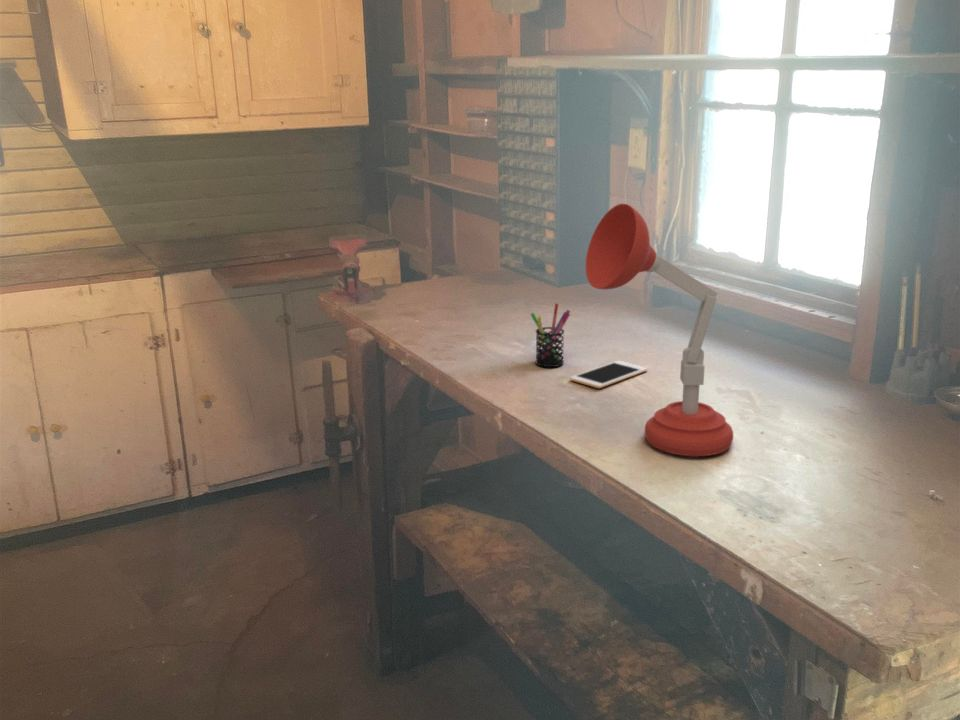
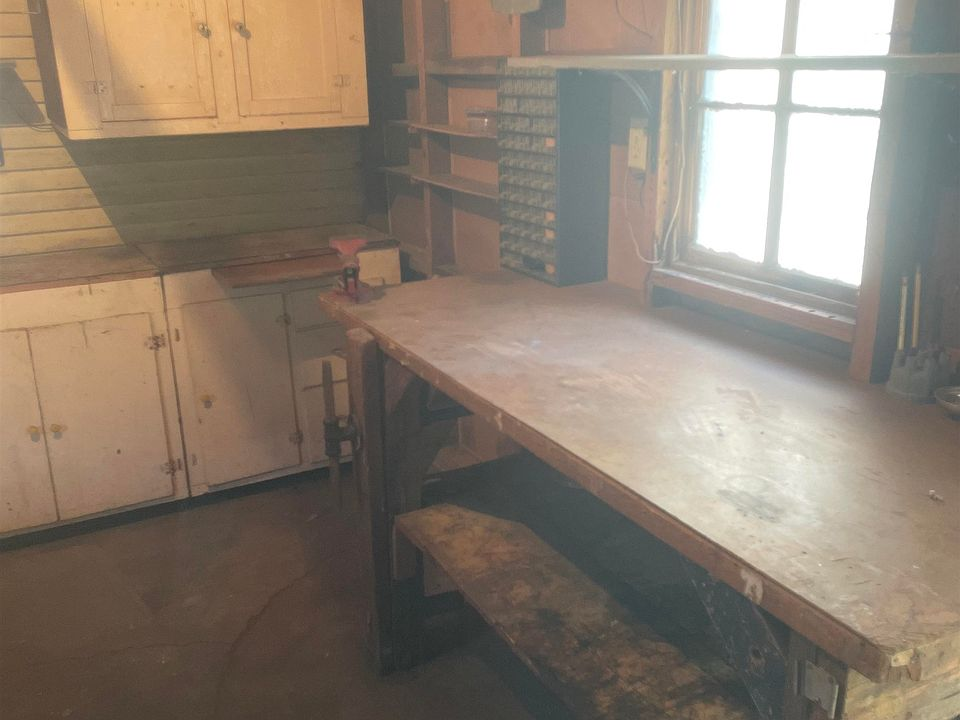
- pen holder (547, 334)
- desk lamp (690, 337)
- cell phone (609, 373)
